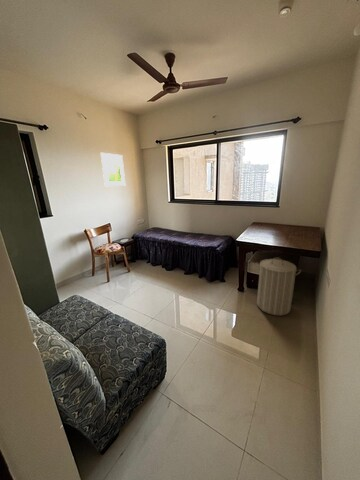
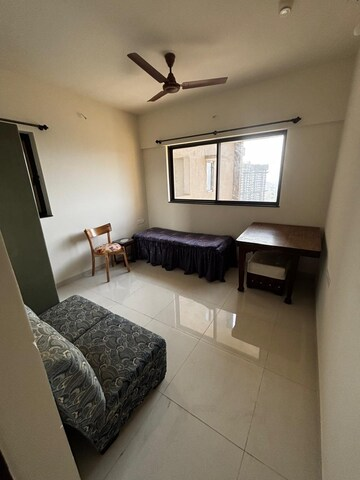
- laundry hamper (275, 282)
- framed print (113, 170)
